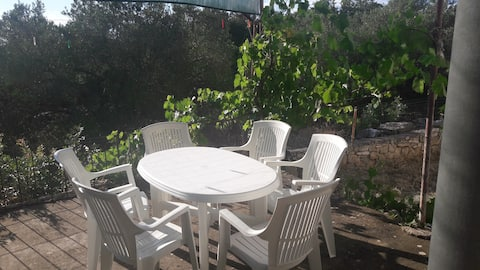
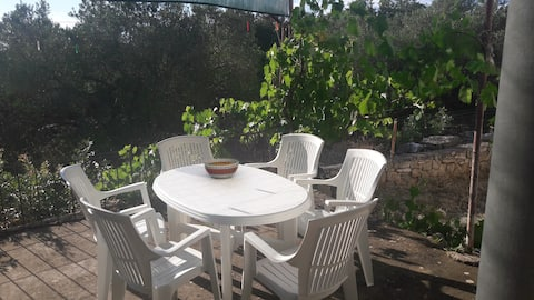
+ bowl (221, 169)
